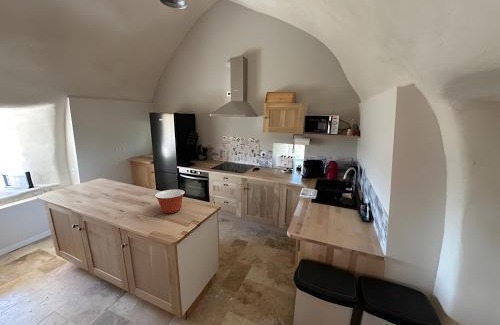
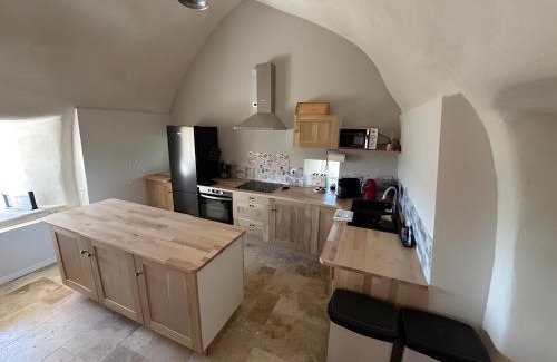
- mixing bowl (170, 202)
